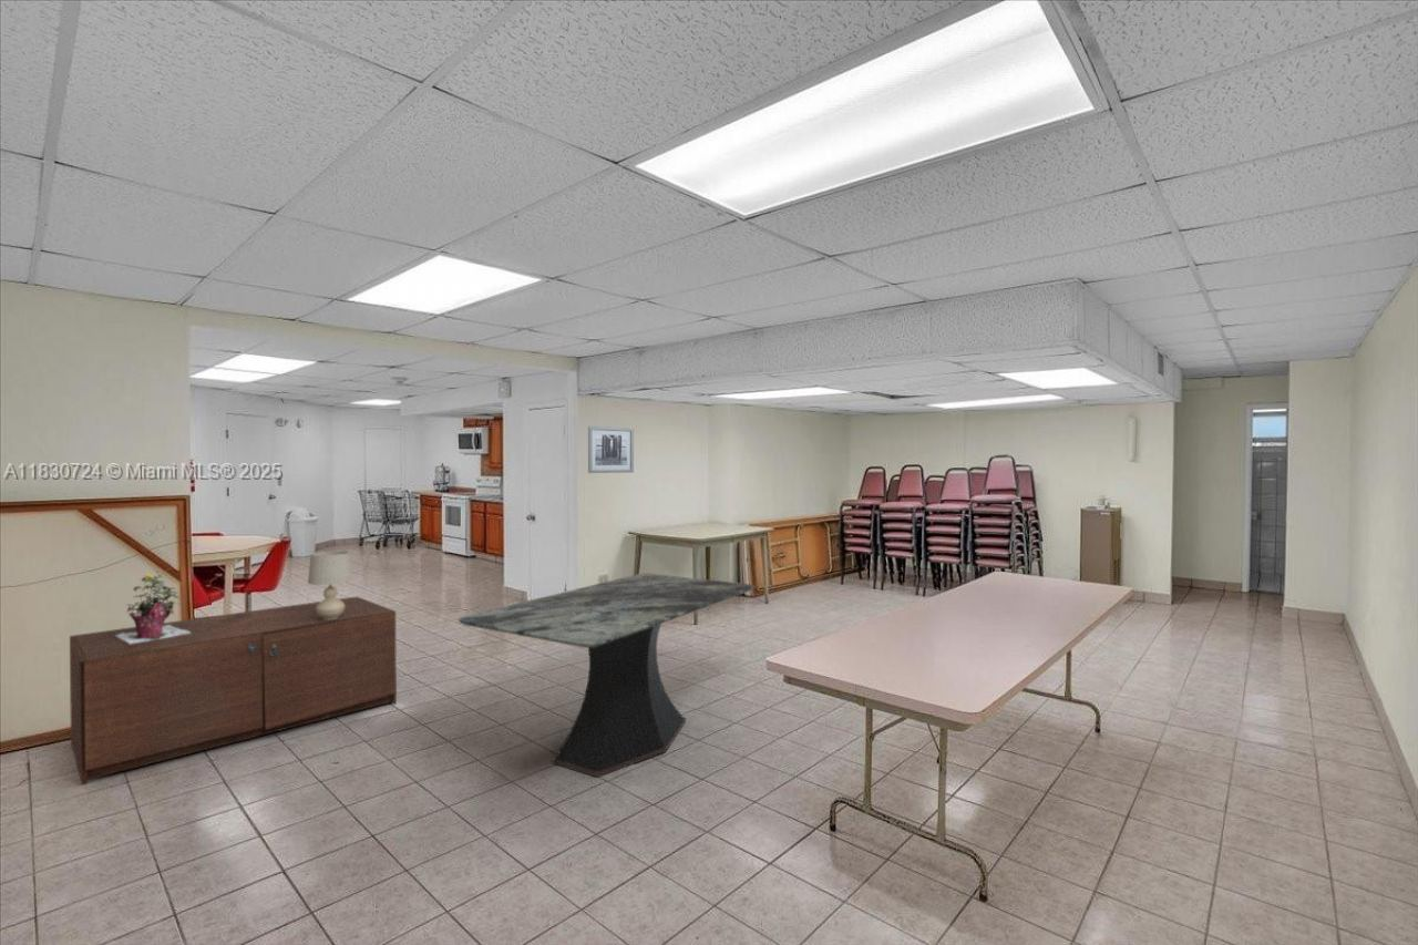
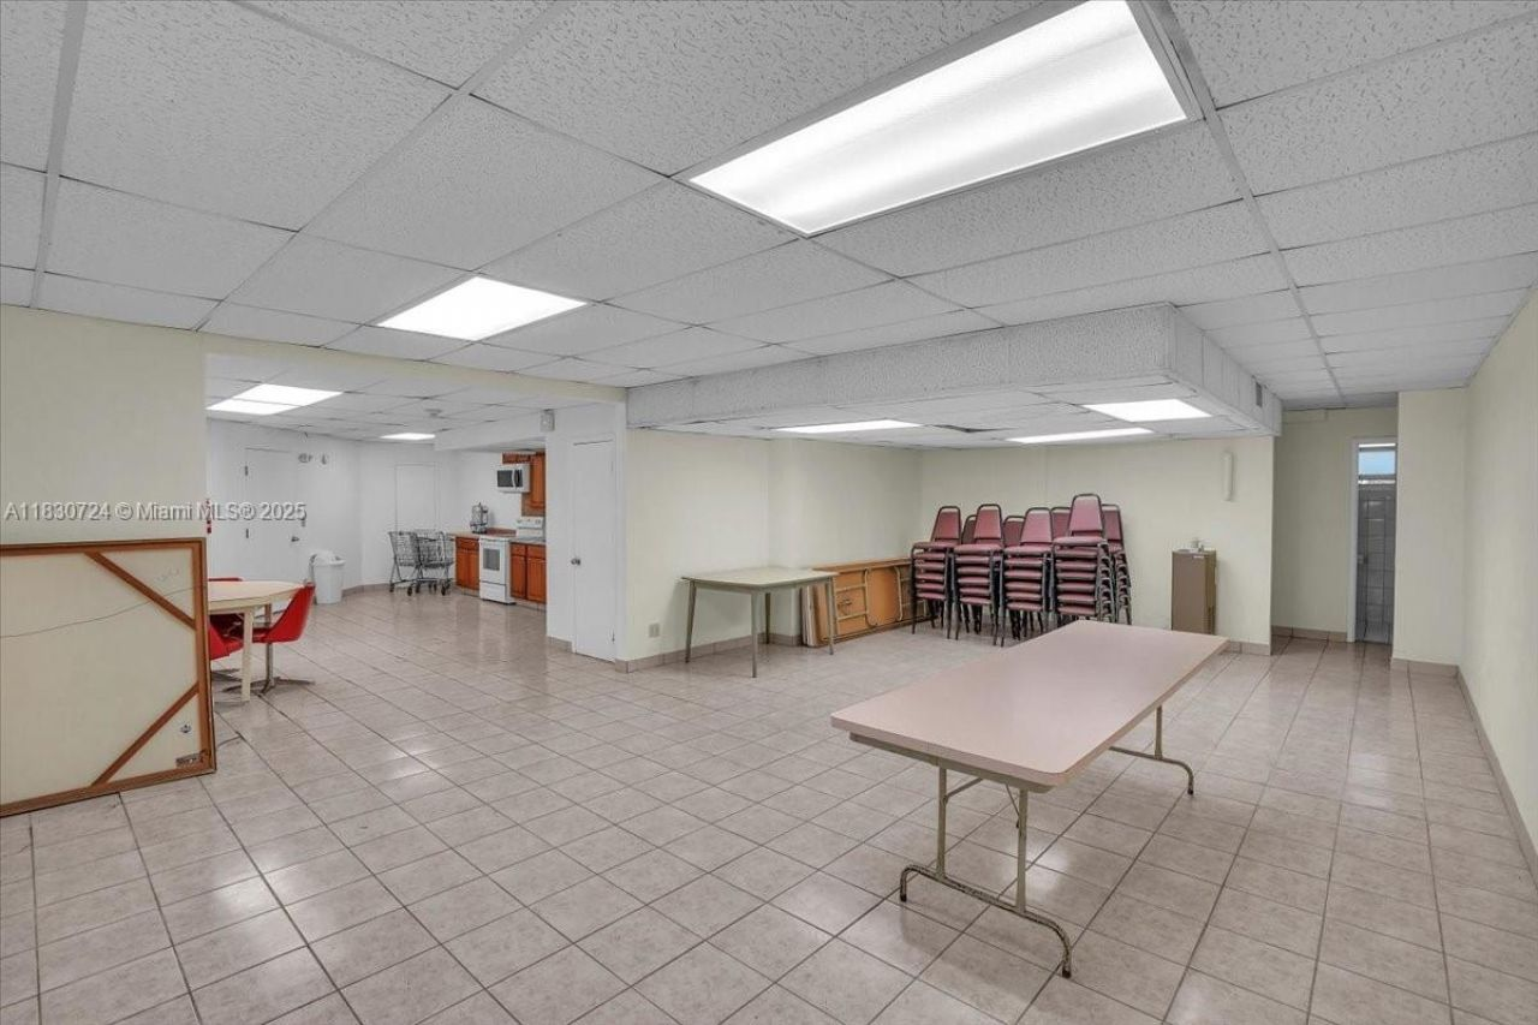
- dining table (624, 670)
- table lamp (330, 585)
- potted plant (153, 603)
- wall art (612, 450)
- storage trunk (247, 672)
